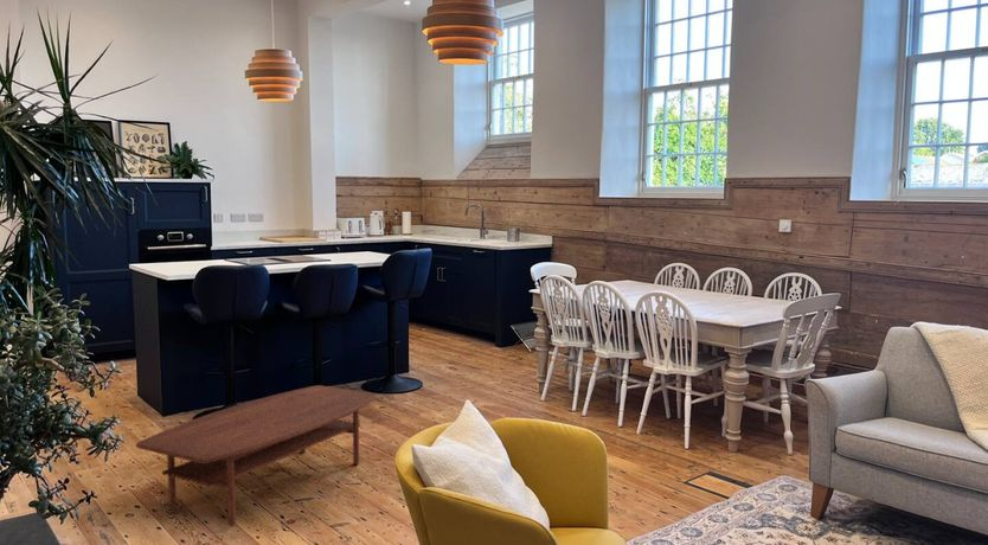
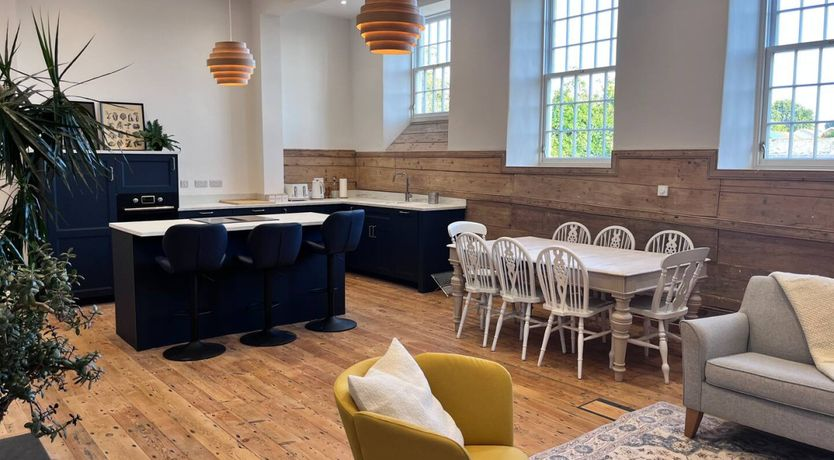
- coffee table (270, 450)
